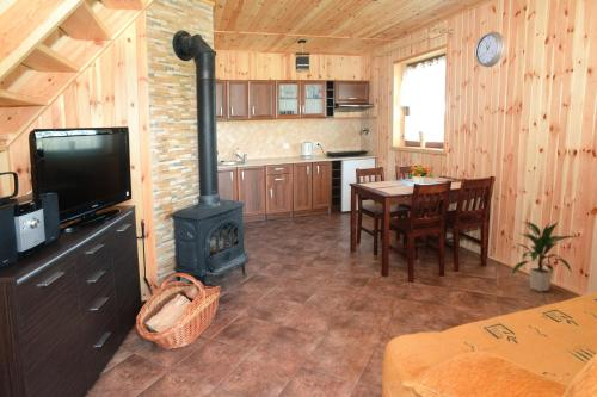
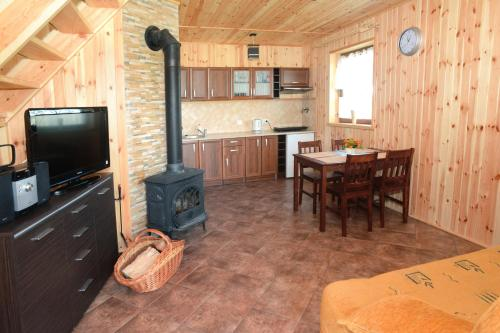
- indoor plant (538, 253)
